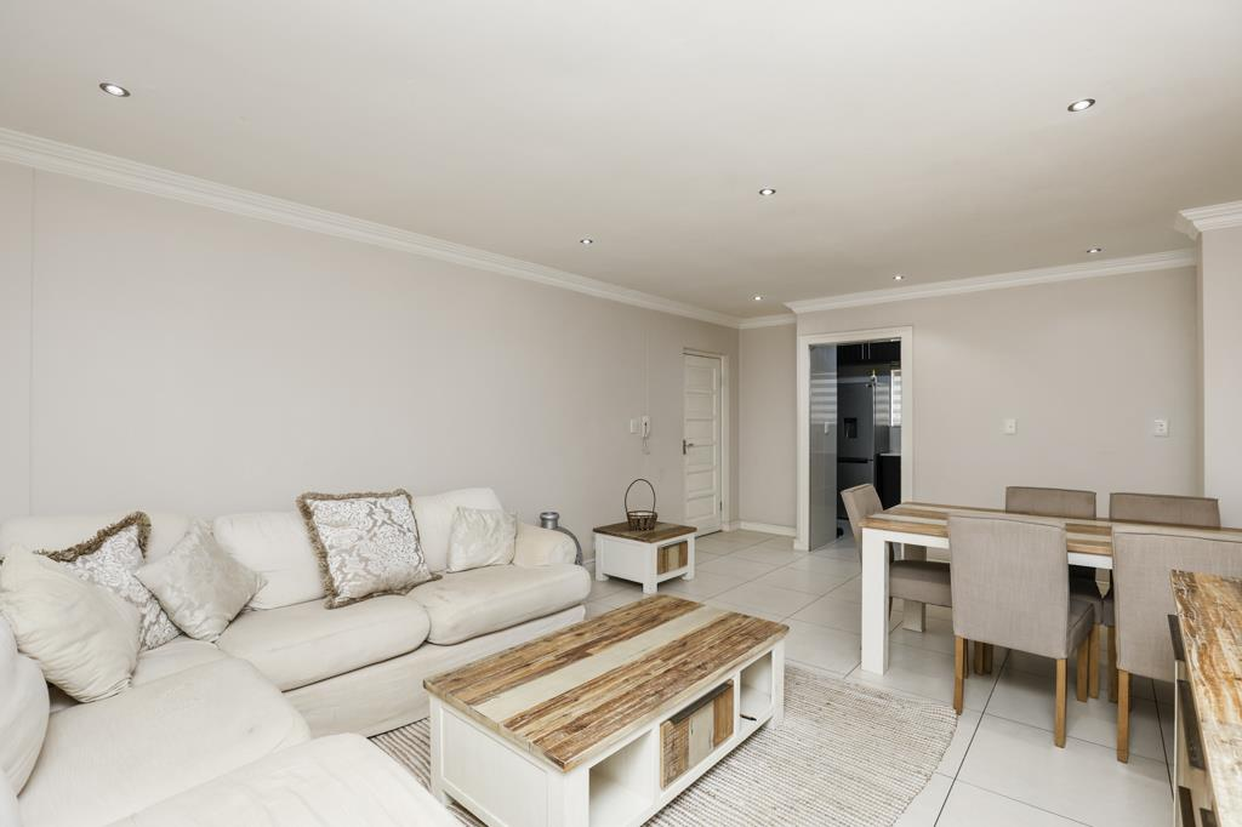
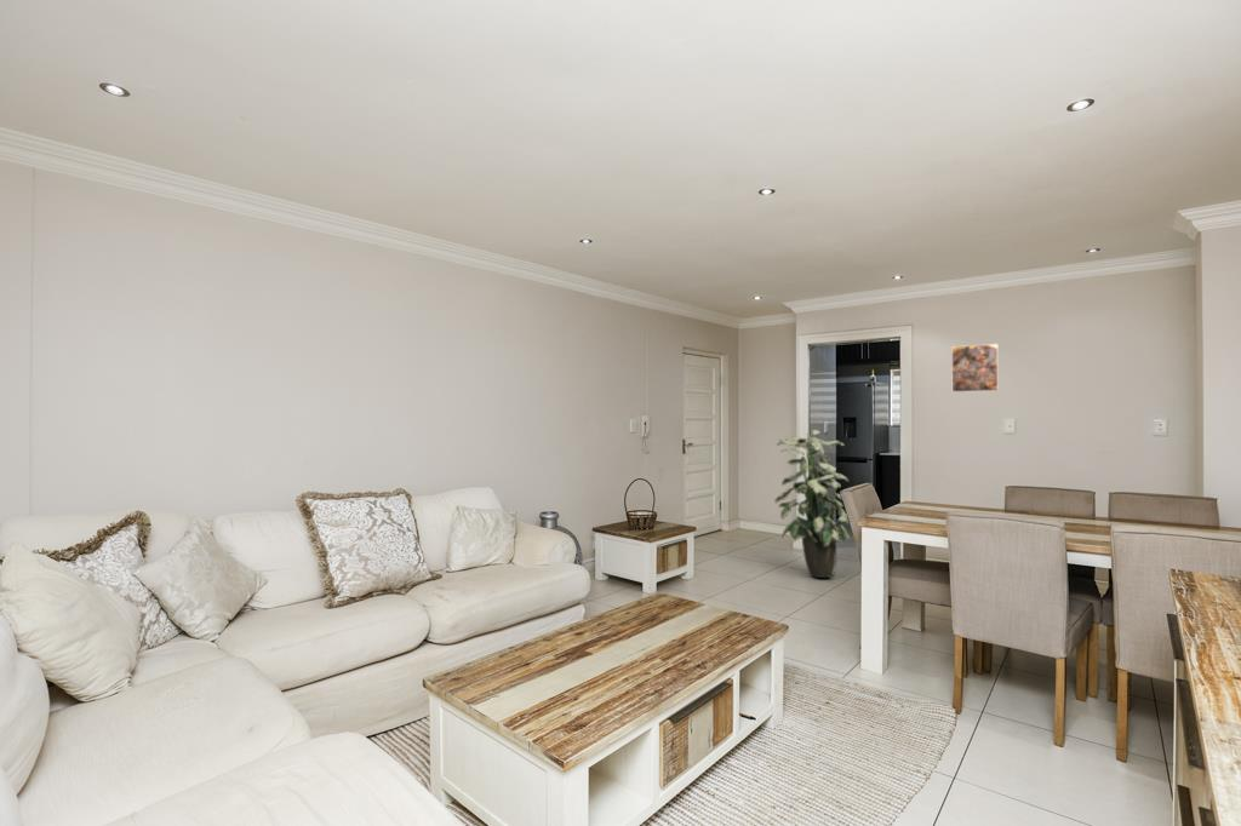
+ indoor plant (813, 503)
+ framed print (974, 368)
